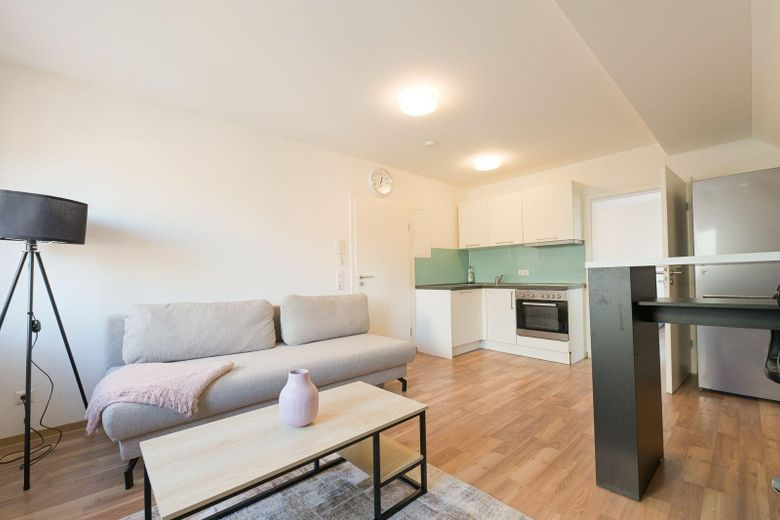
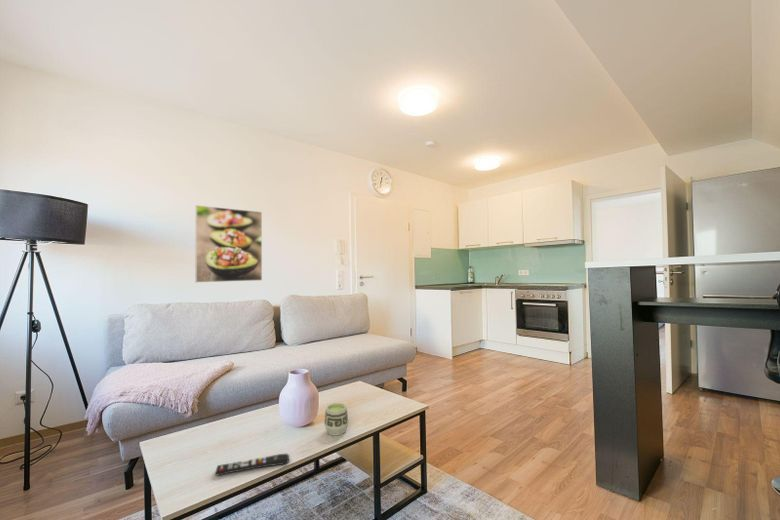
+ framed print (230, 245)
+ cup (336, 419)
+ remote control (253, 464)
